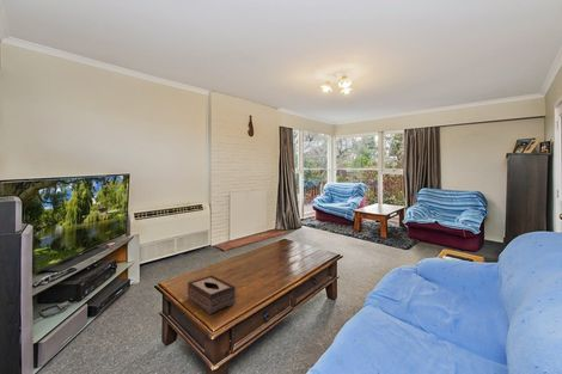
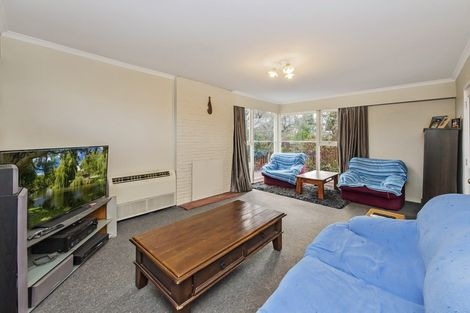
- tissue box (210, 293)
